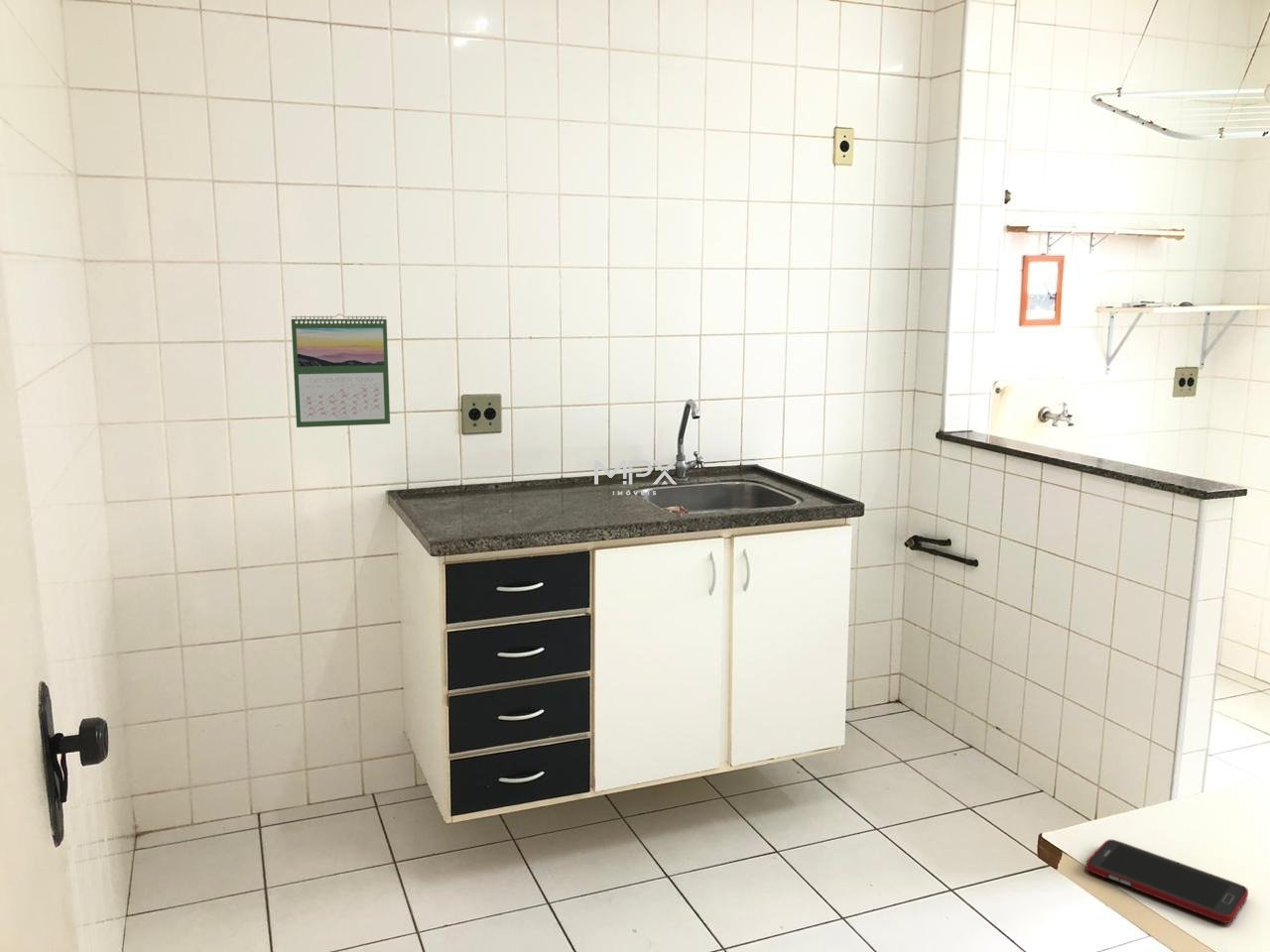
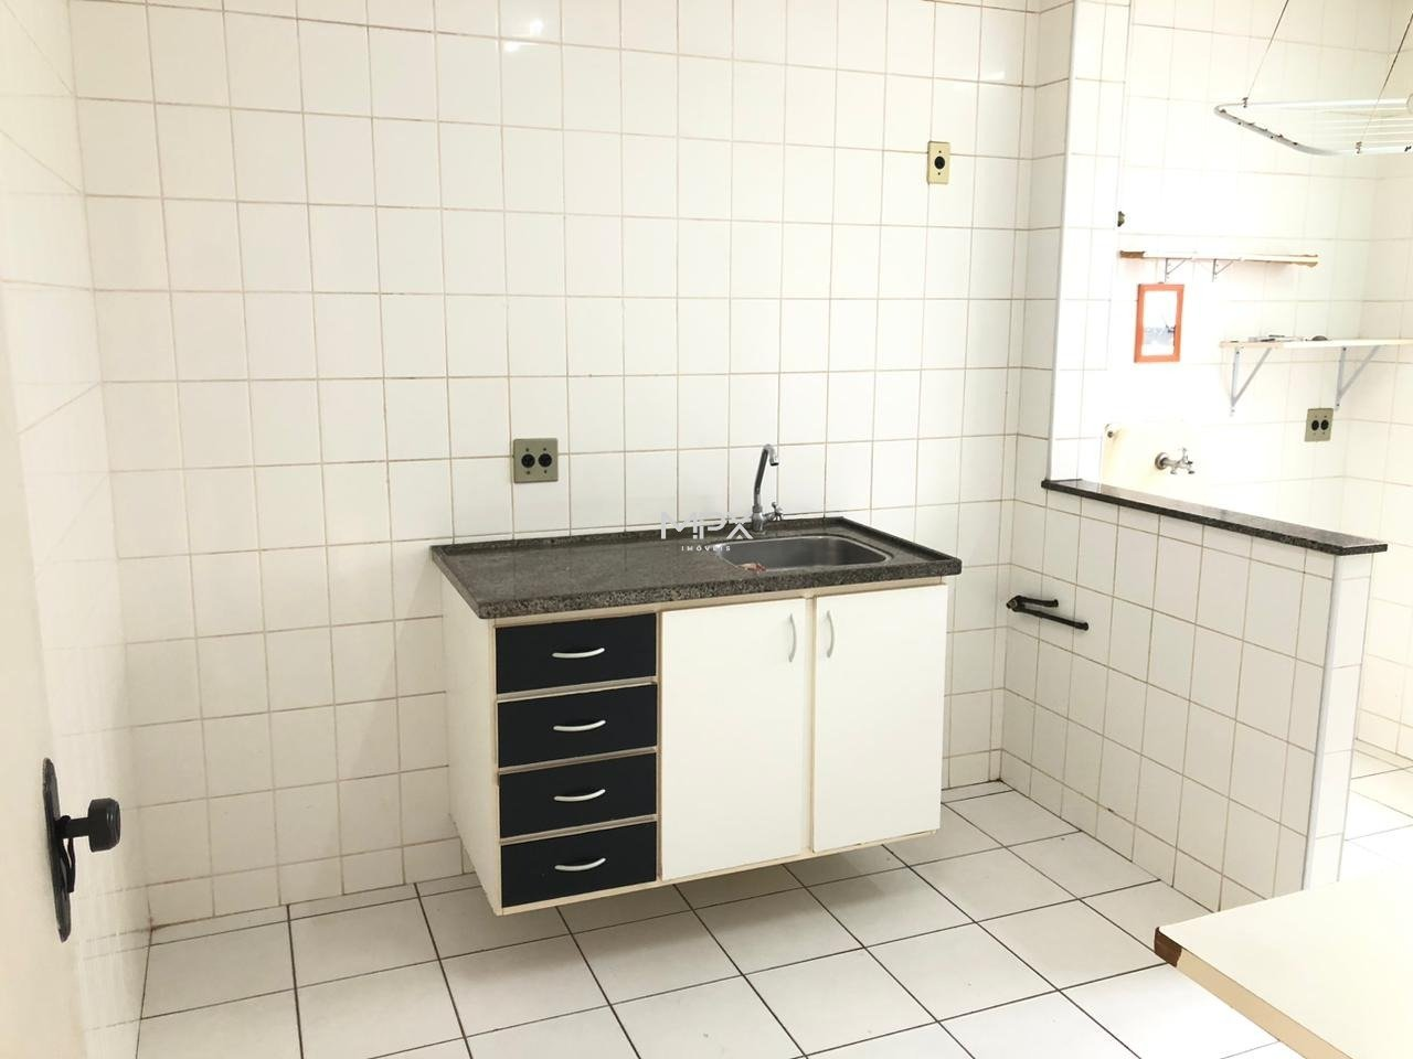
- cell phone (1165, 879)
- calendar (341, 370)
